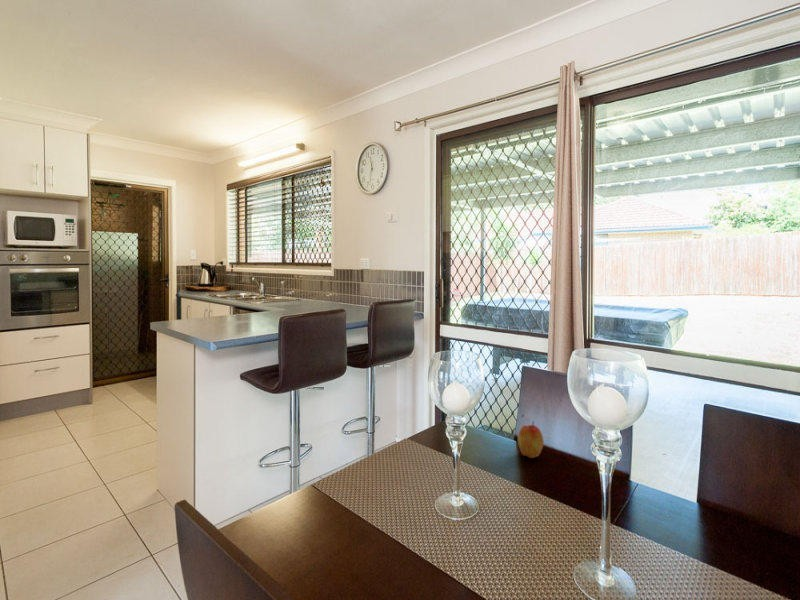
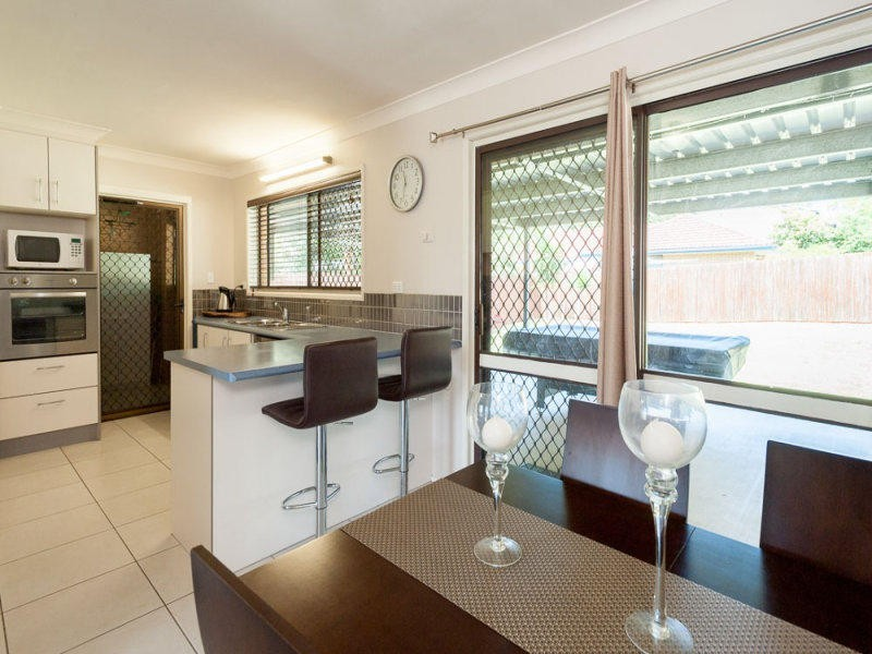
- apple (530, 438)
